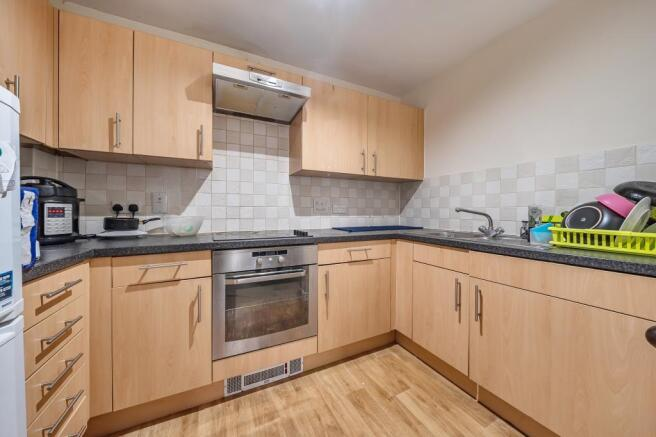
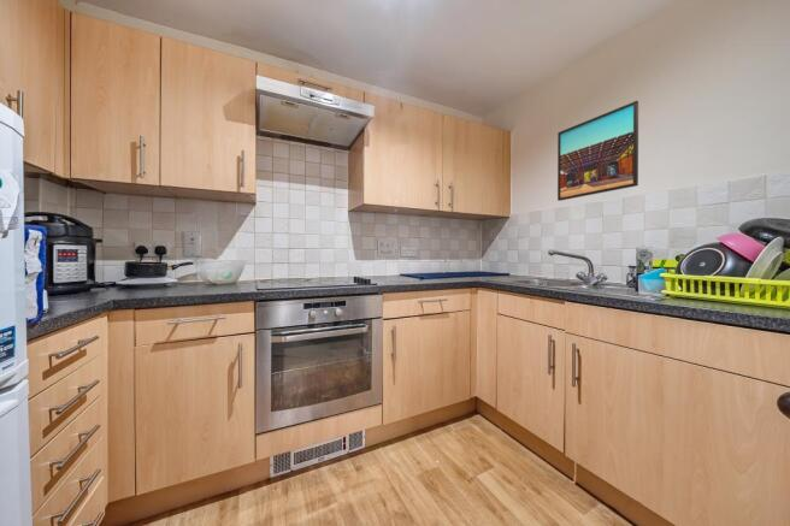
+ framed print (594, 155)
